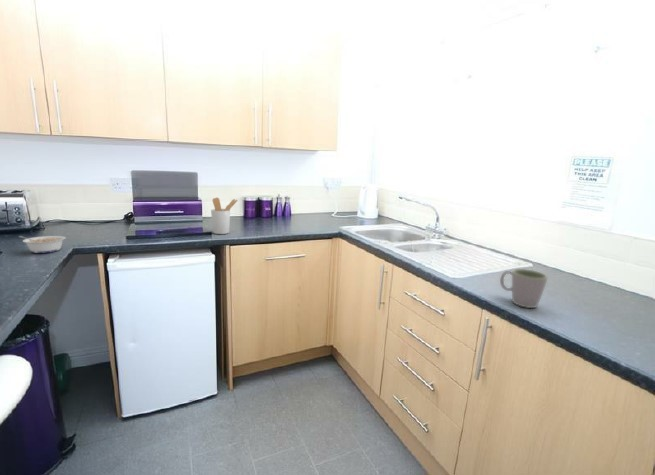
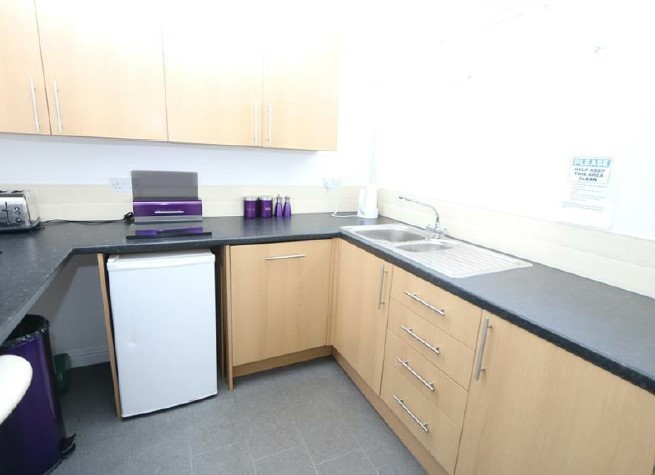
- legume (43, 243)
- utensil holder (225, 215)
- mug (521, 287)
